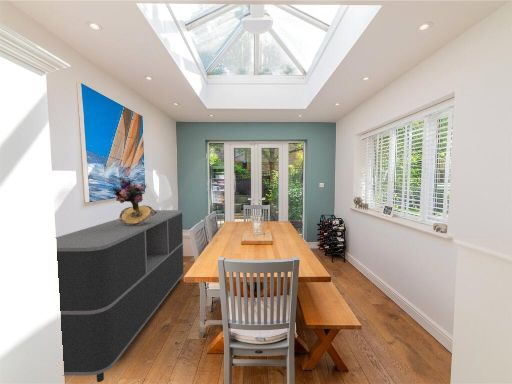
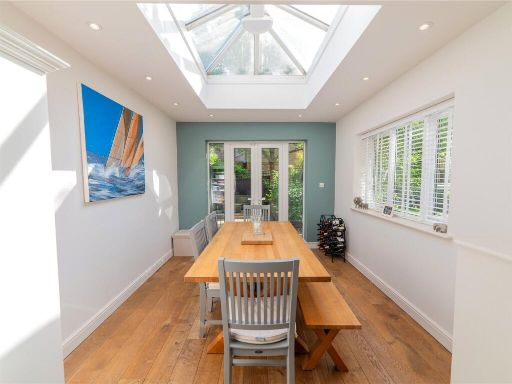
- bouquet (134, 201)
- sideboard (133, 268)
